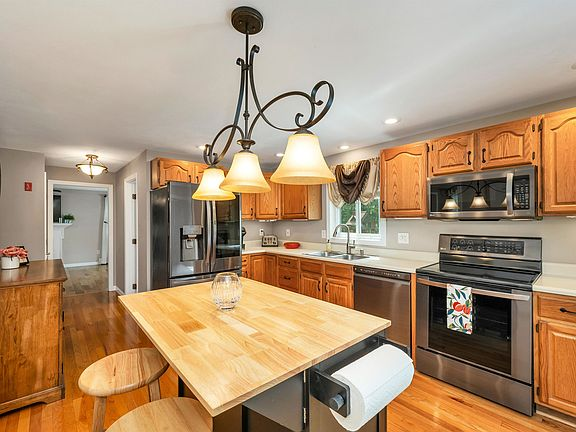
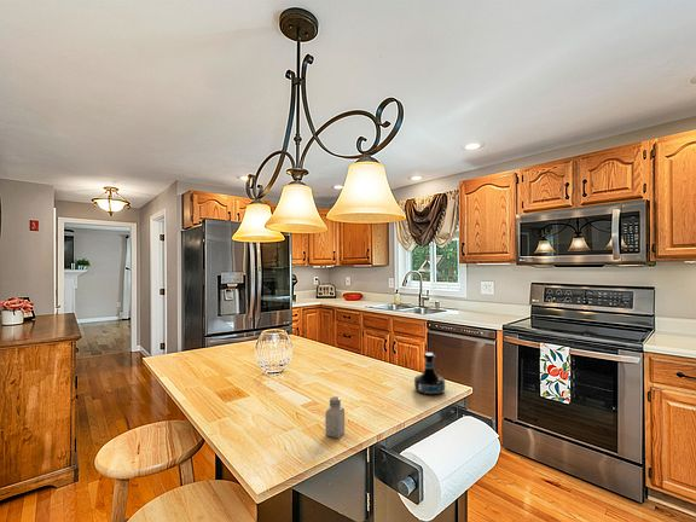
+ tequila bottle (429, 371)
+ saltshaker (335, 416)
